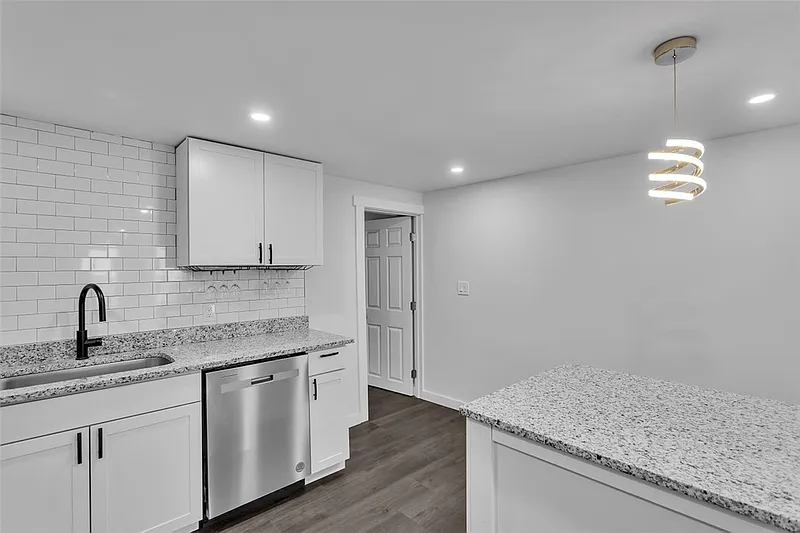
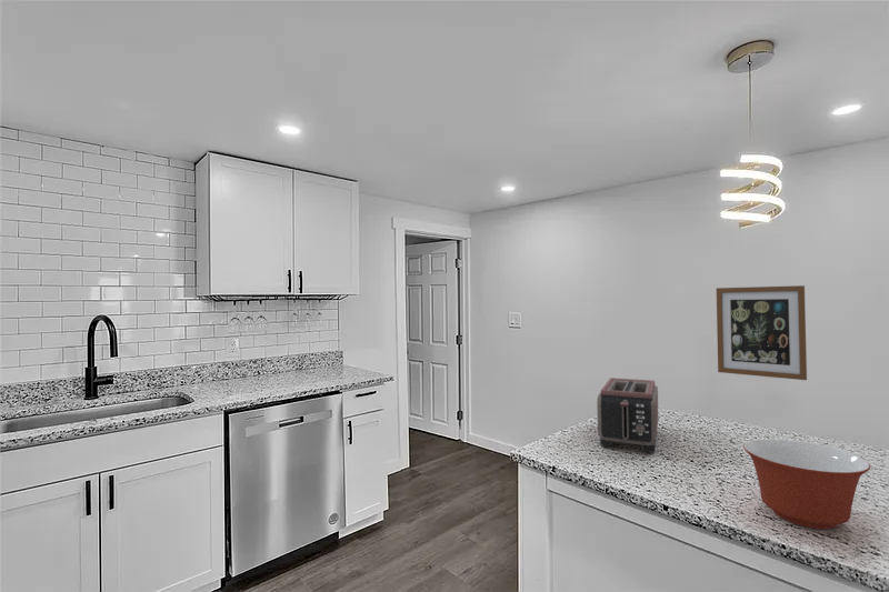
+ toaster (629, 412)
+ wall art (758, 331)
+ mixing bowl (802, 484)
